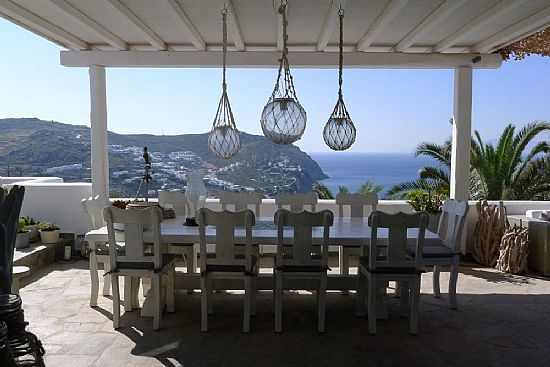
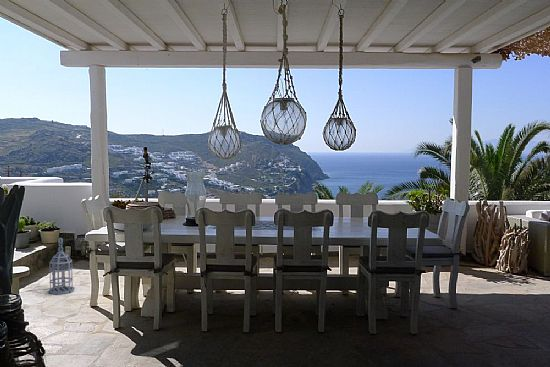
+ lantern (61, 264)
